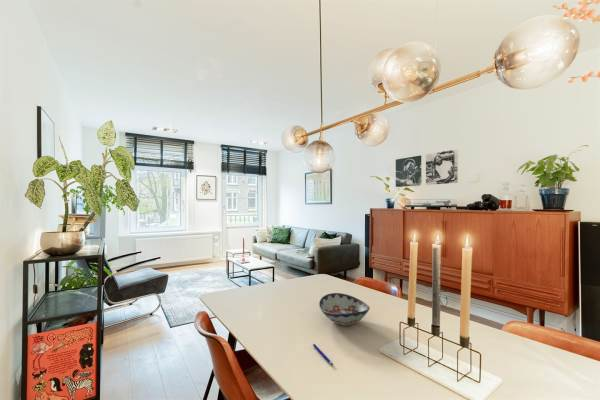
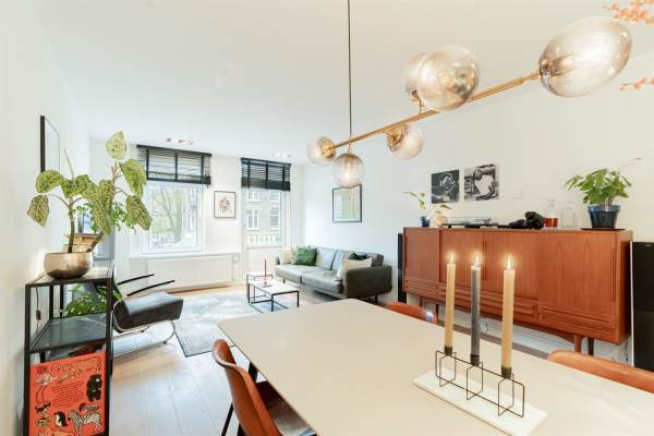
- pen (322, 353)
- decorative bowl (343, 311)
